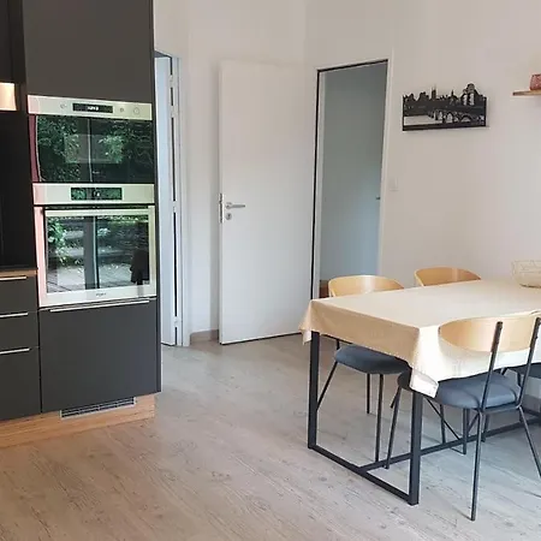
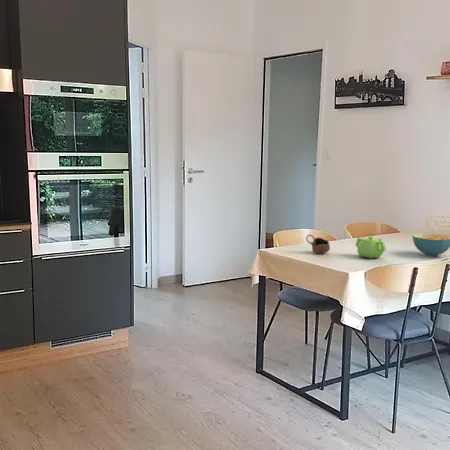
+ teapot (372, 246)
+ cup (318, 243)
+ cereal bowl (432, 245)
